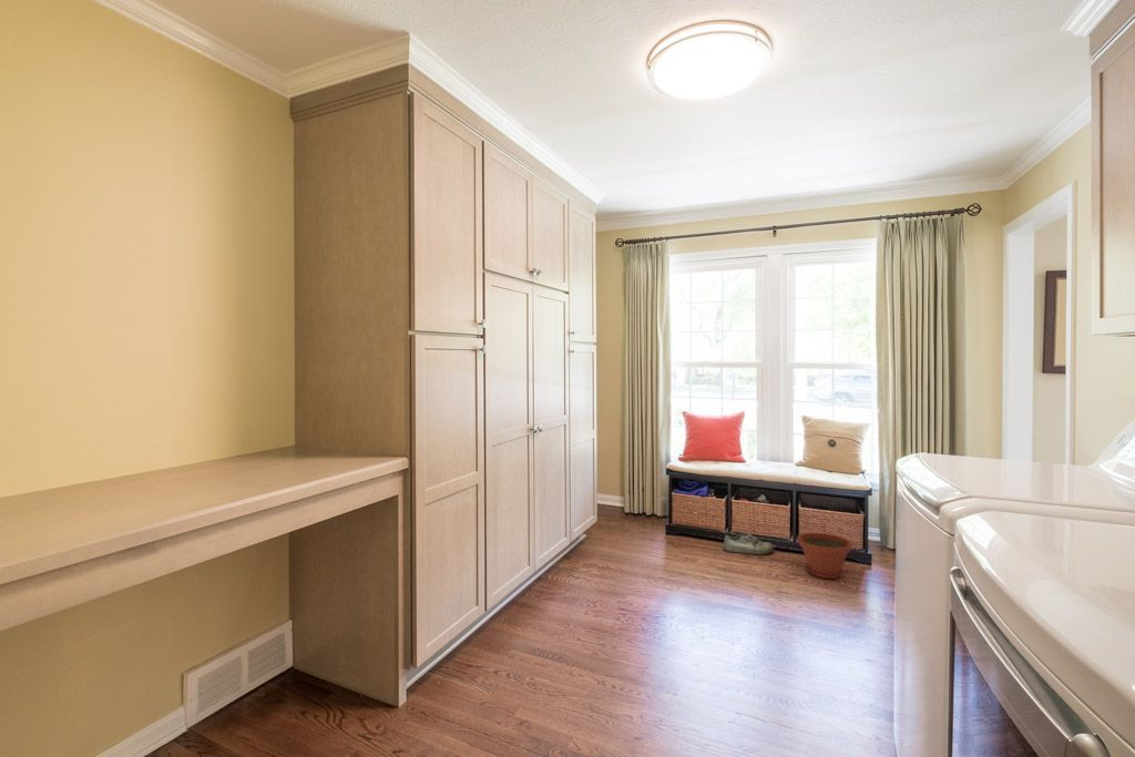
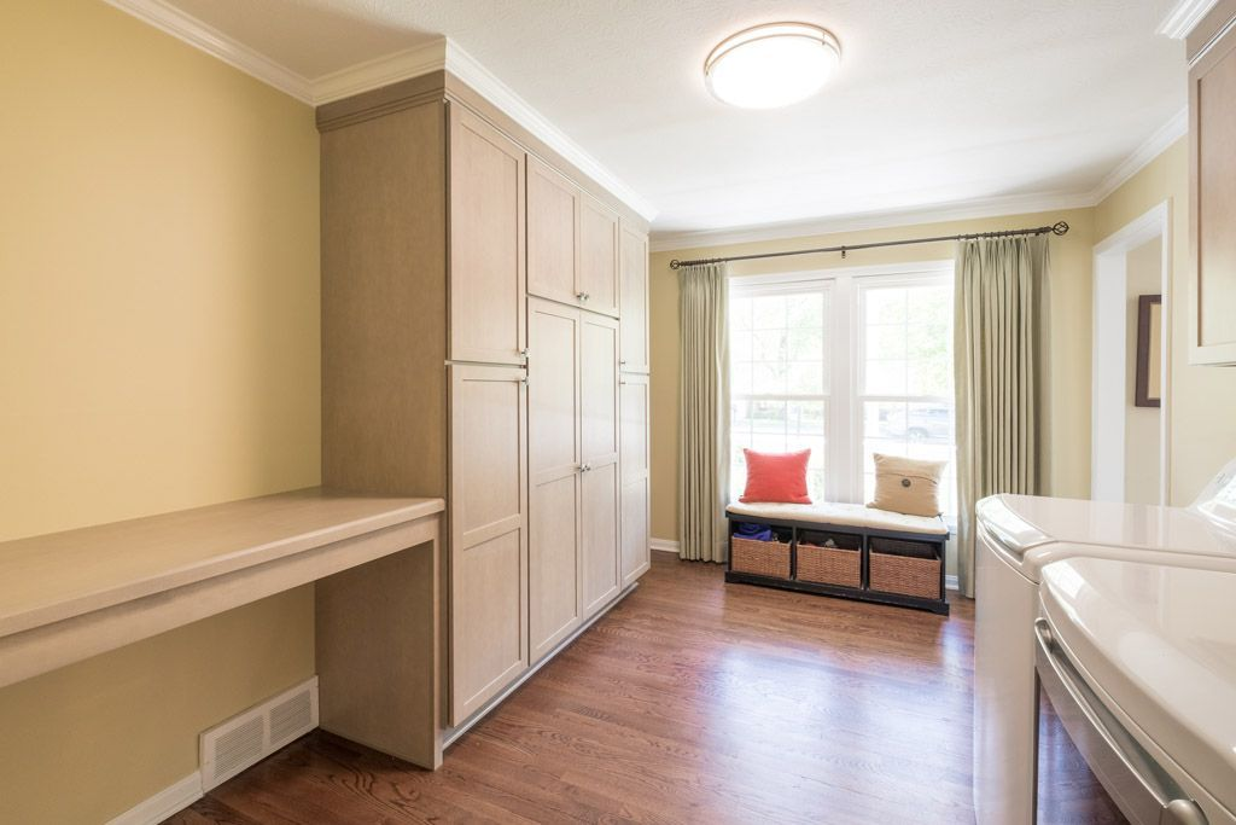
- shoe (748, 542)
- plant pot (824, 556)
